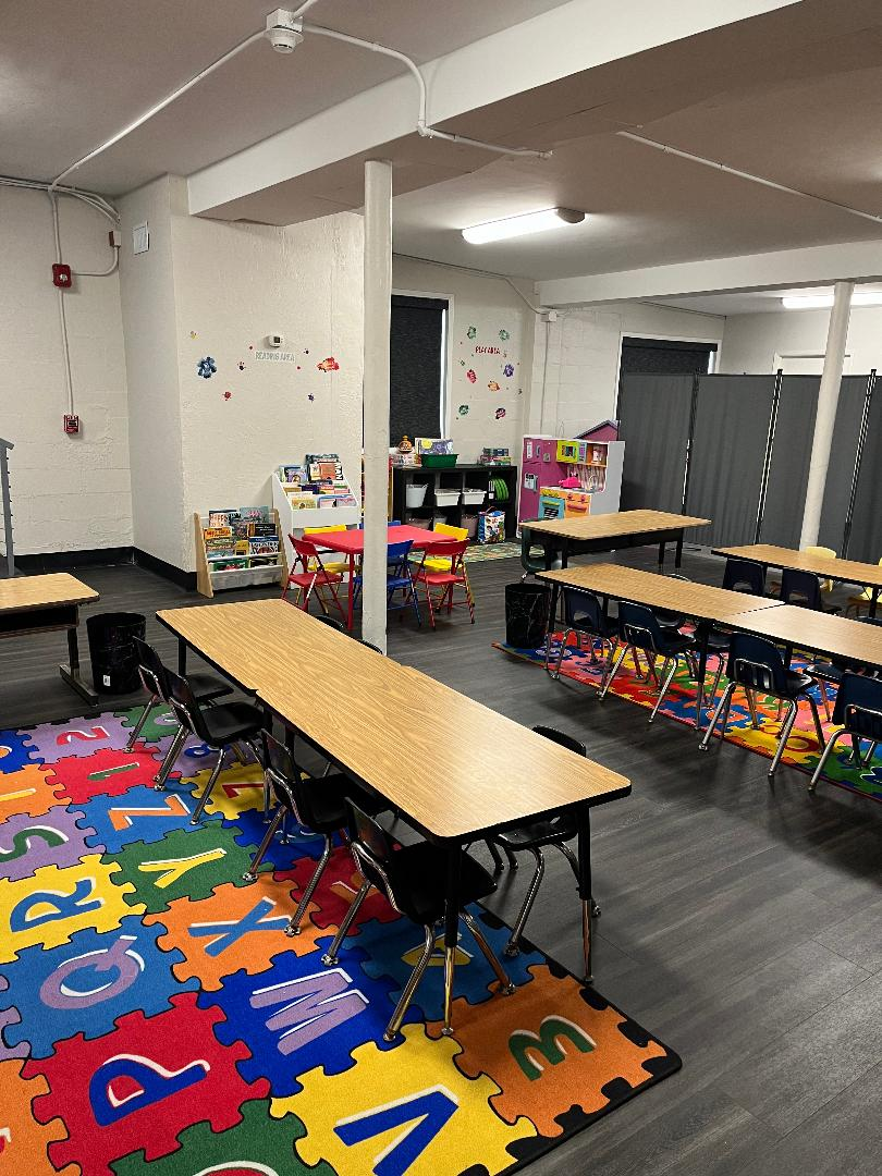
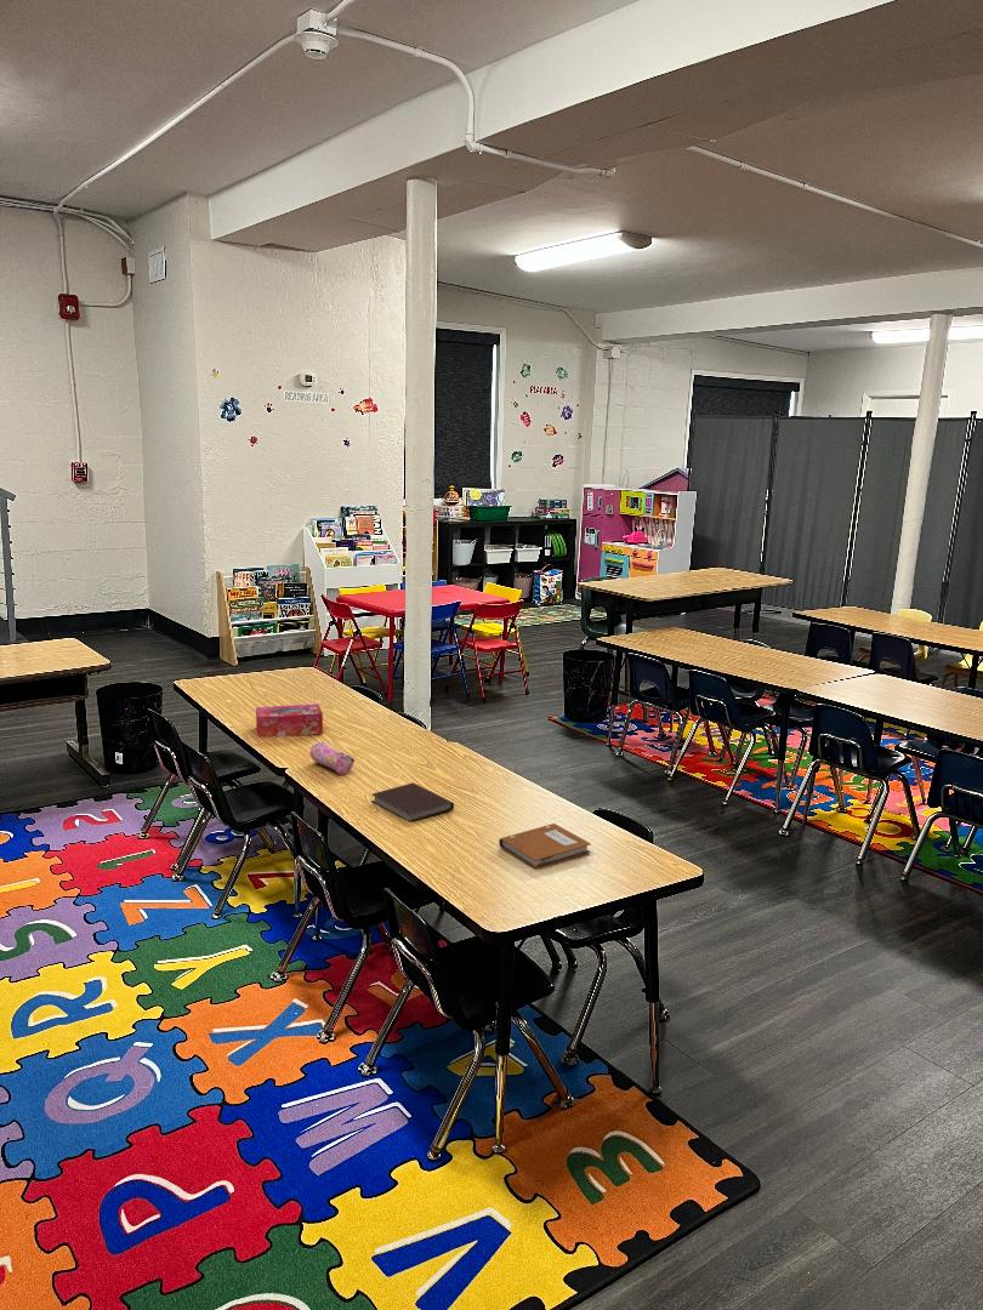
+ notebook (545, 844)
+ tissue box (289, 720)
+ notebook (411, 802)
+ pencil case (331, 757)
